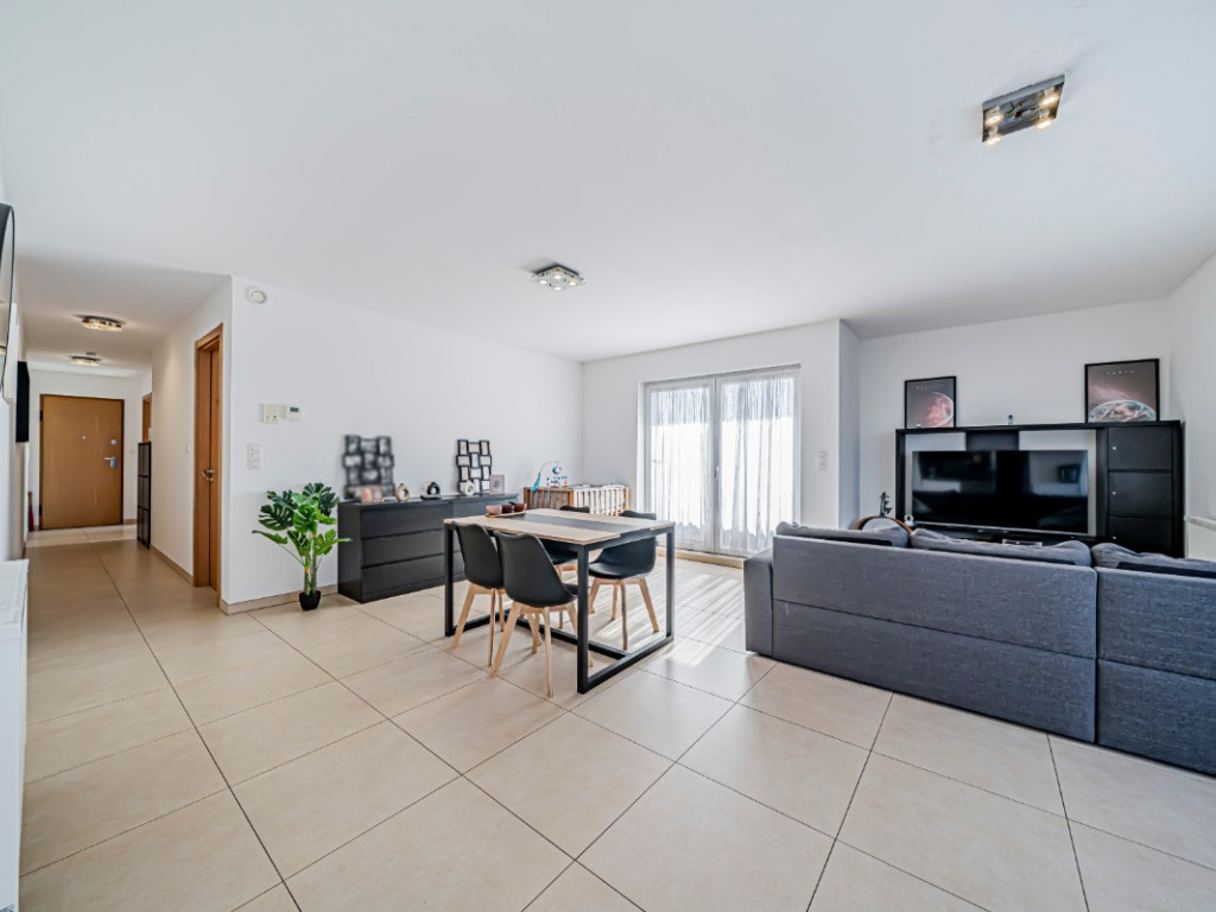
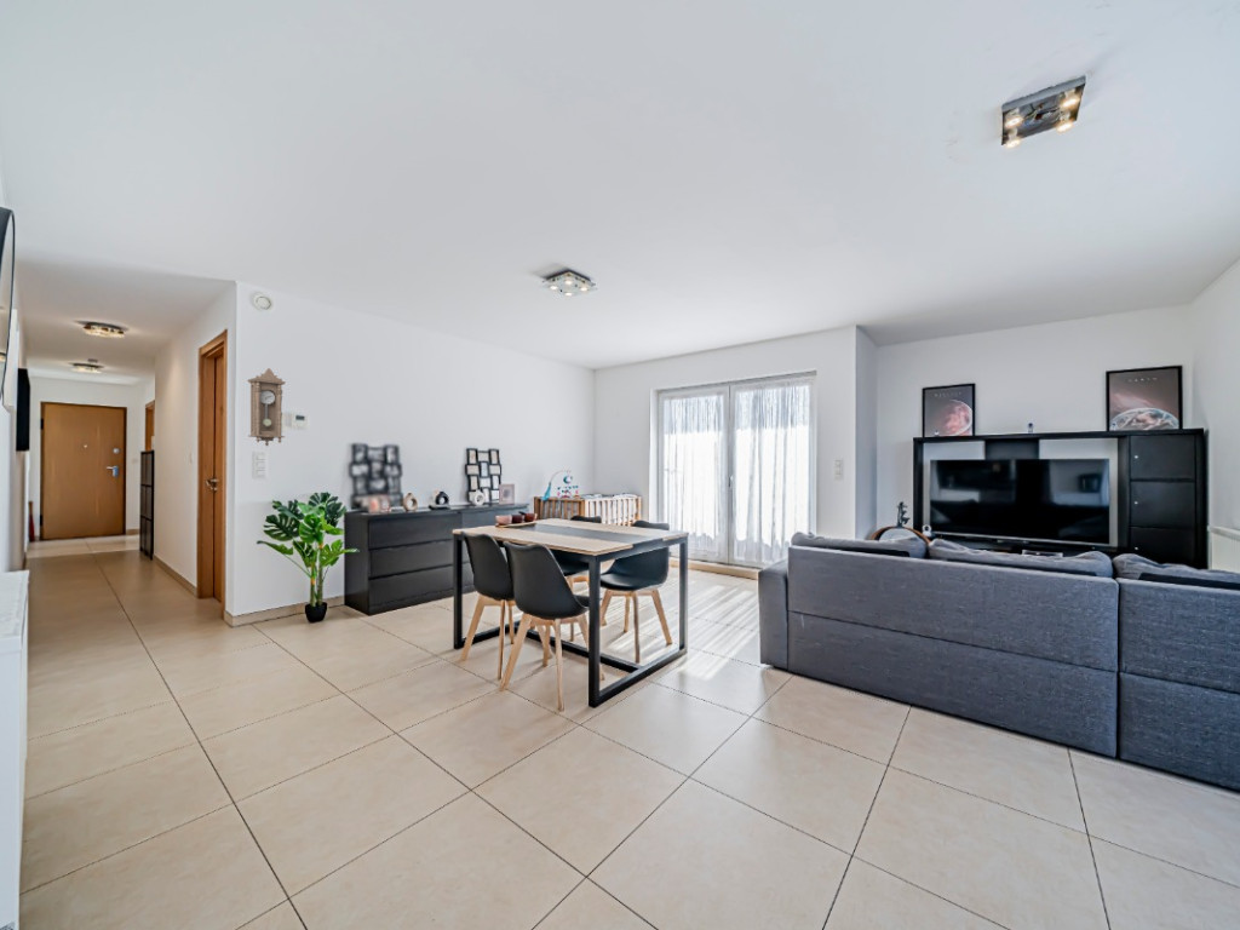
+ pendulum clock (266, 407)
